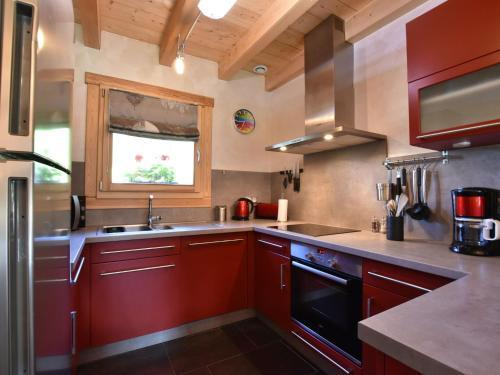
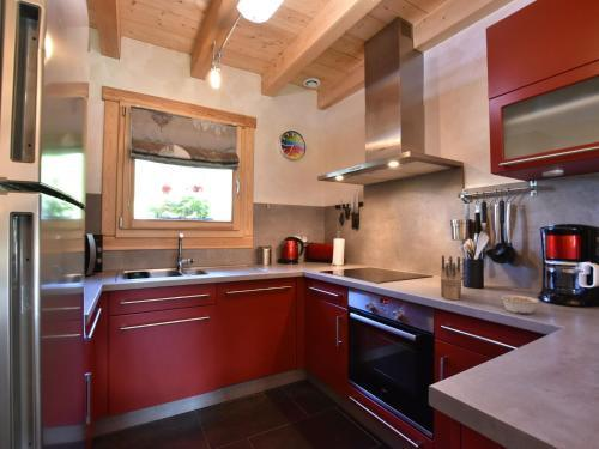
+ knife block (450, 275)
+ legume (519, 303)
